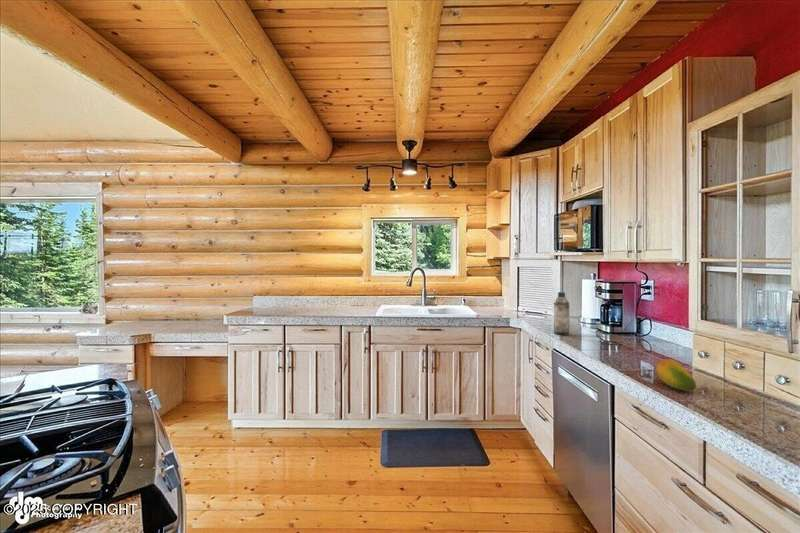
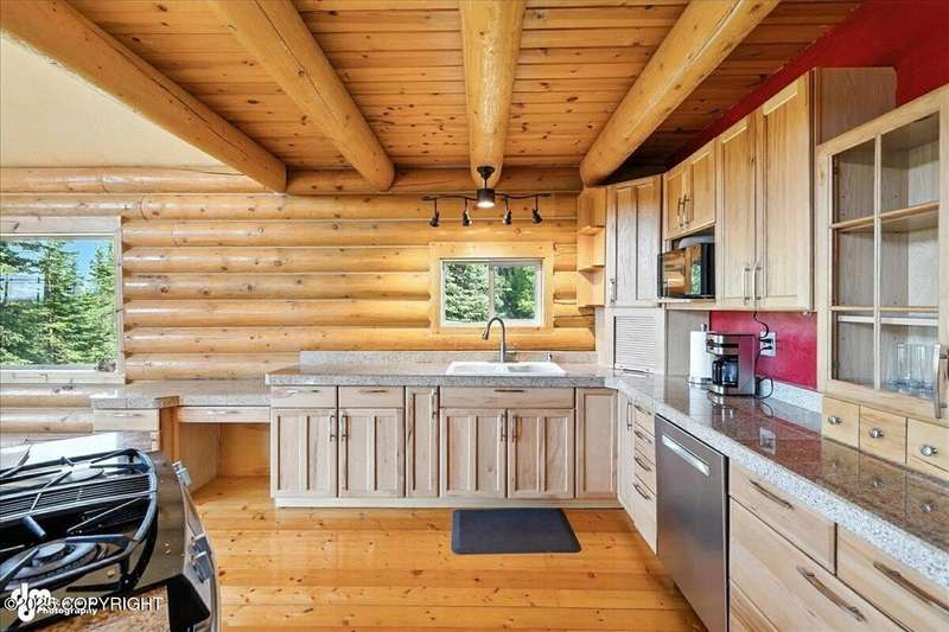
- fruit (674, 374)
- water bottle (561, 312)
